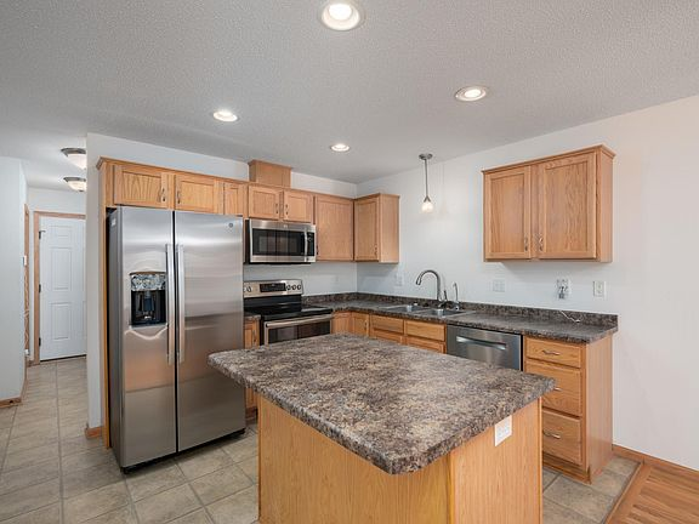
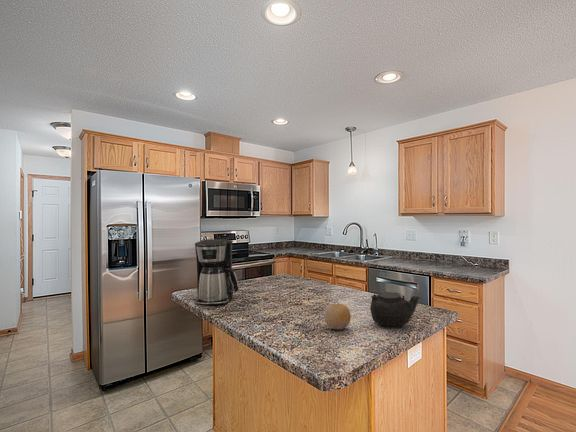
+ fruit (337, 316)
+ teapot (394, 309)
+ coffee maker (220, 268)
